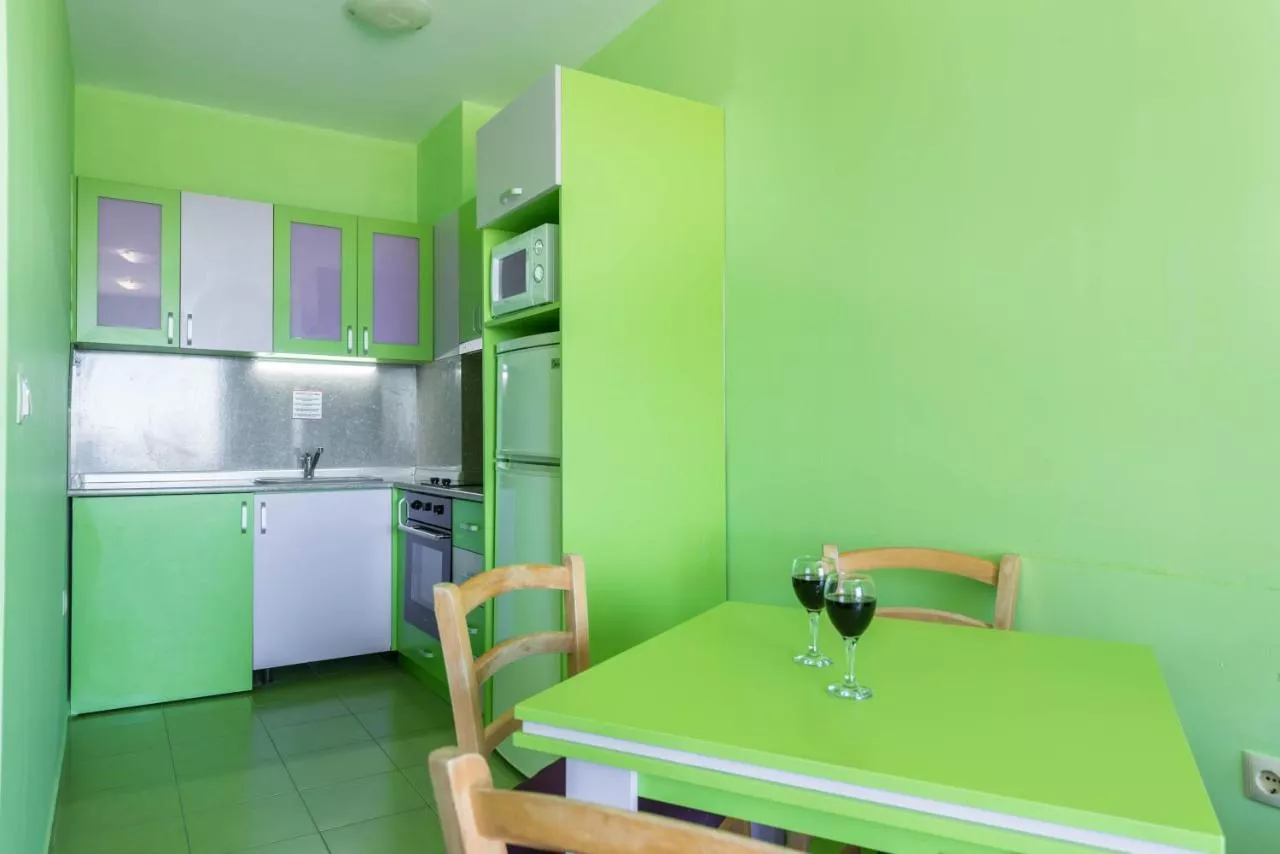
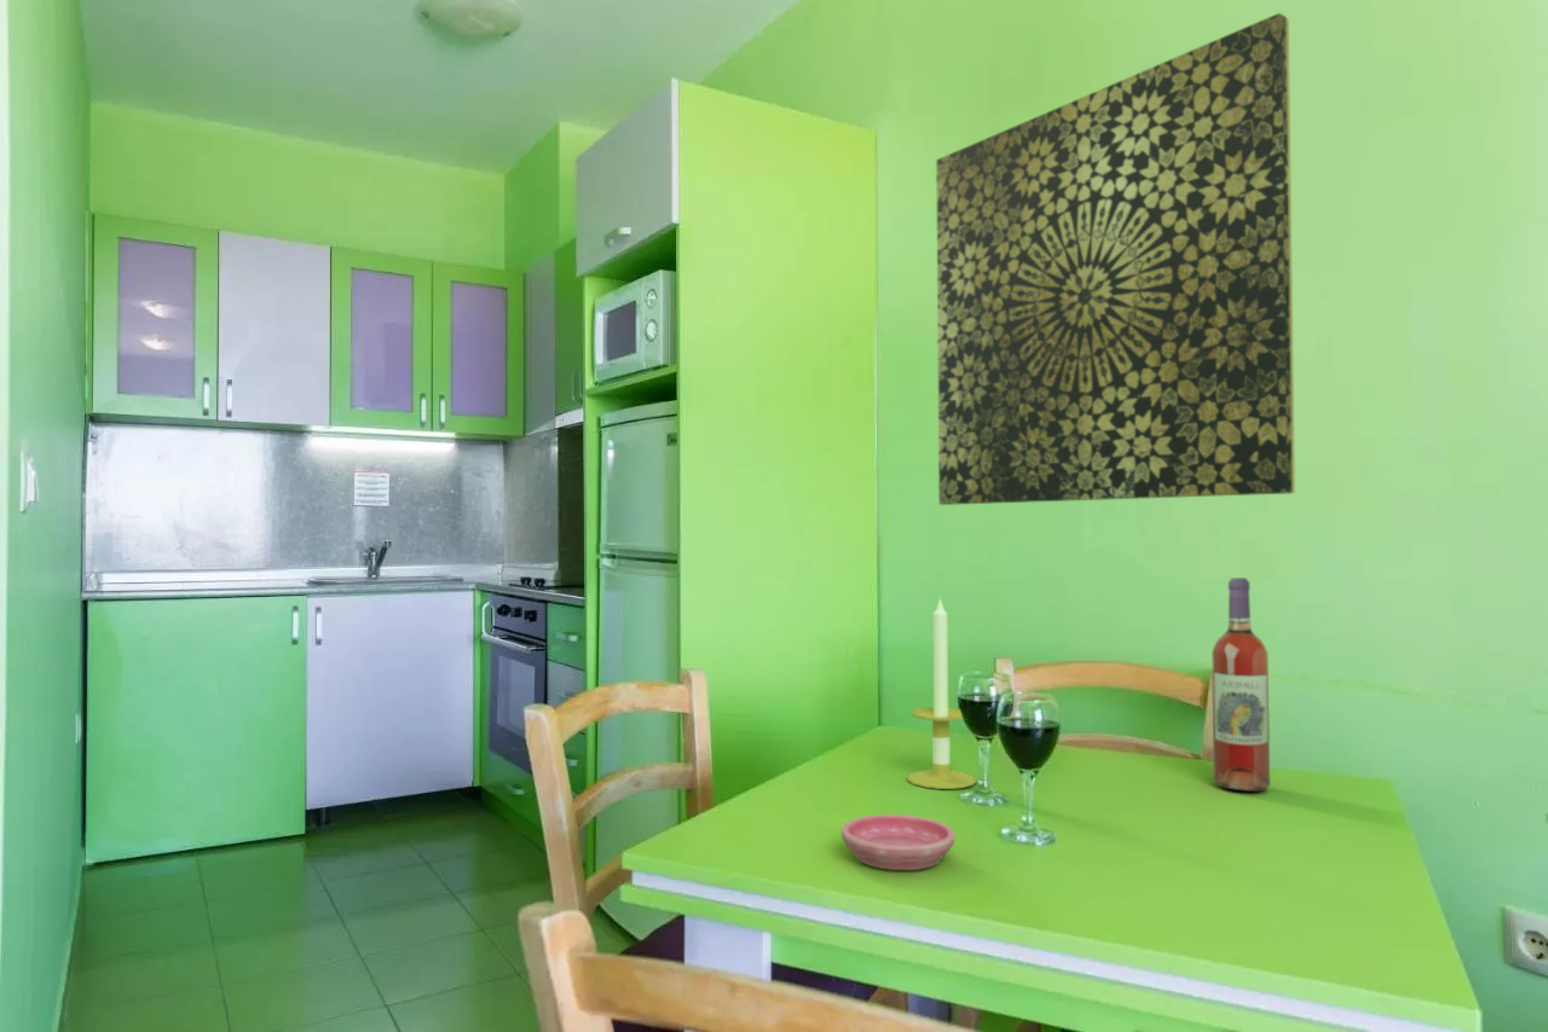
+ wine bottle (1240, 682)
+ wall art (1086, 298)
+ candle (940, 688)
+ saucer (897, 842)
